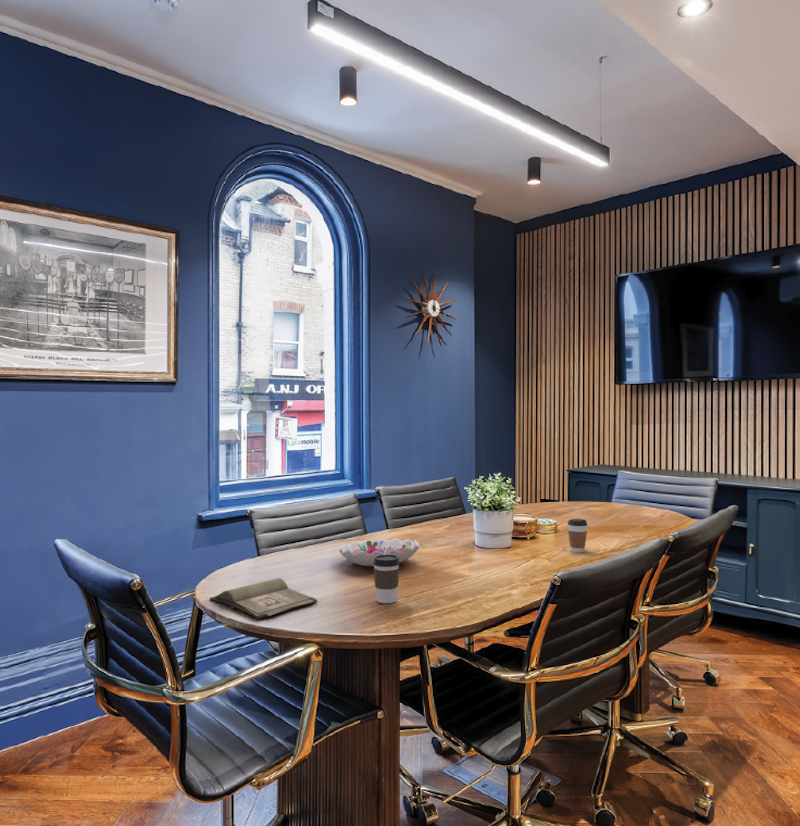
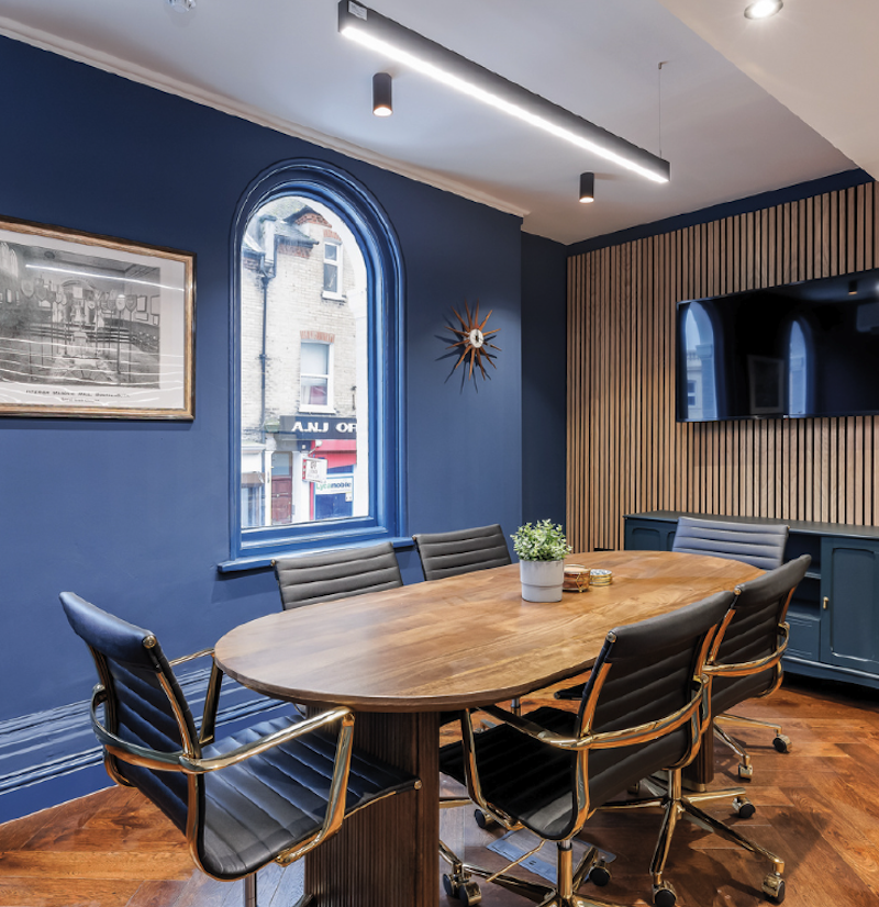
- coffee cup (386, 578)
- decorative bowl (379, 552)
- hardback book (264, 594)
- coffee cup (577, 535)
